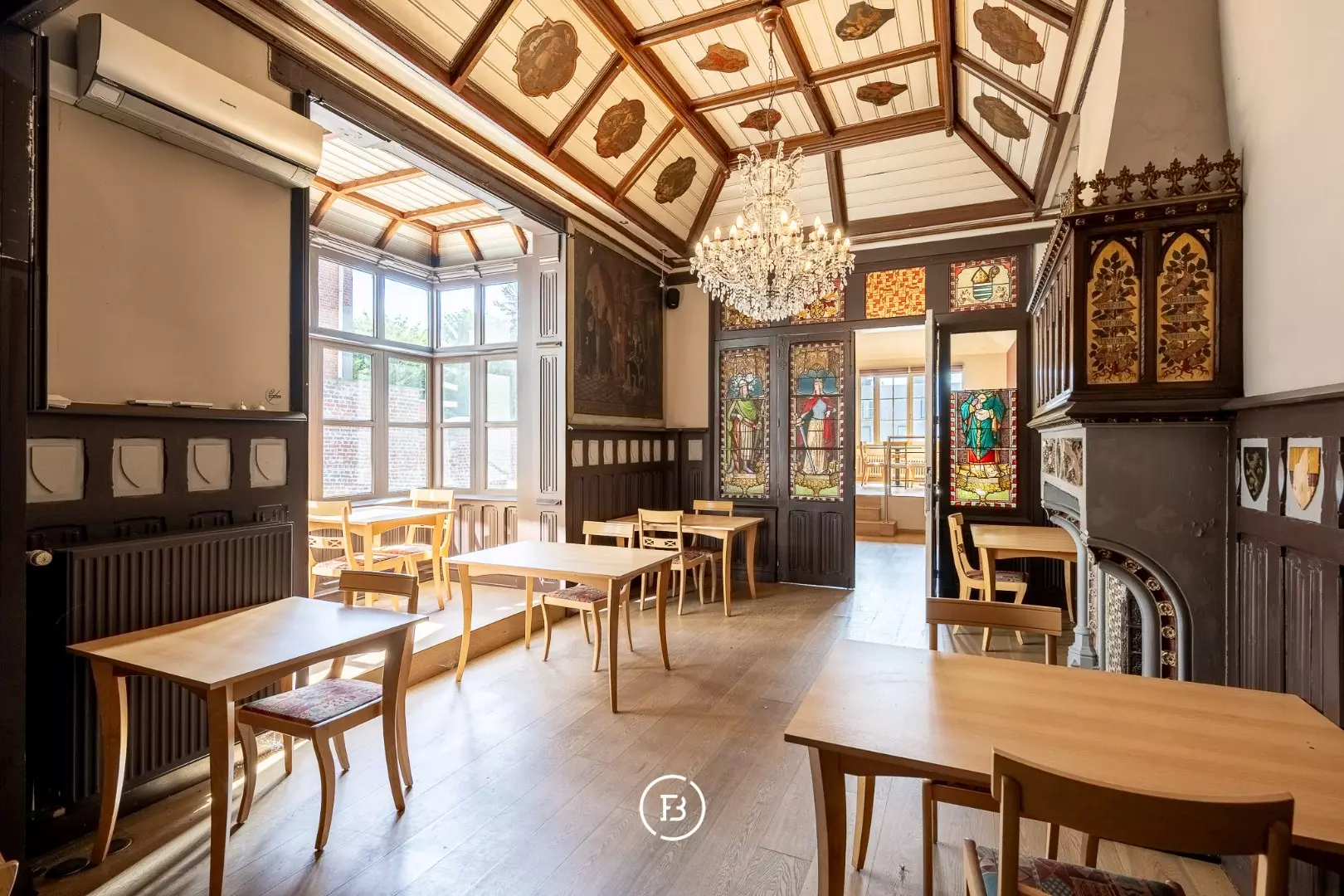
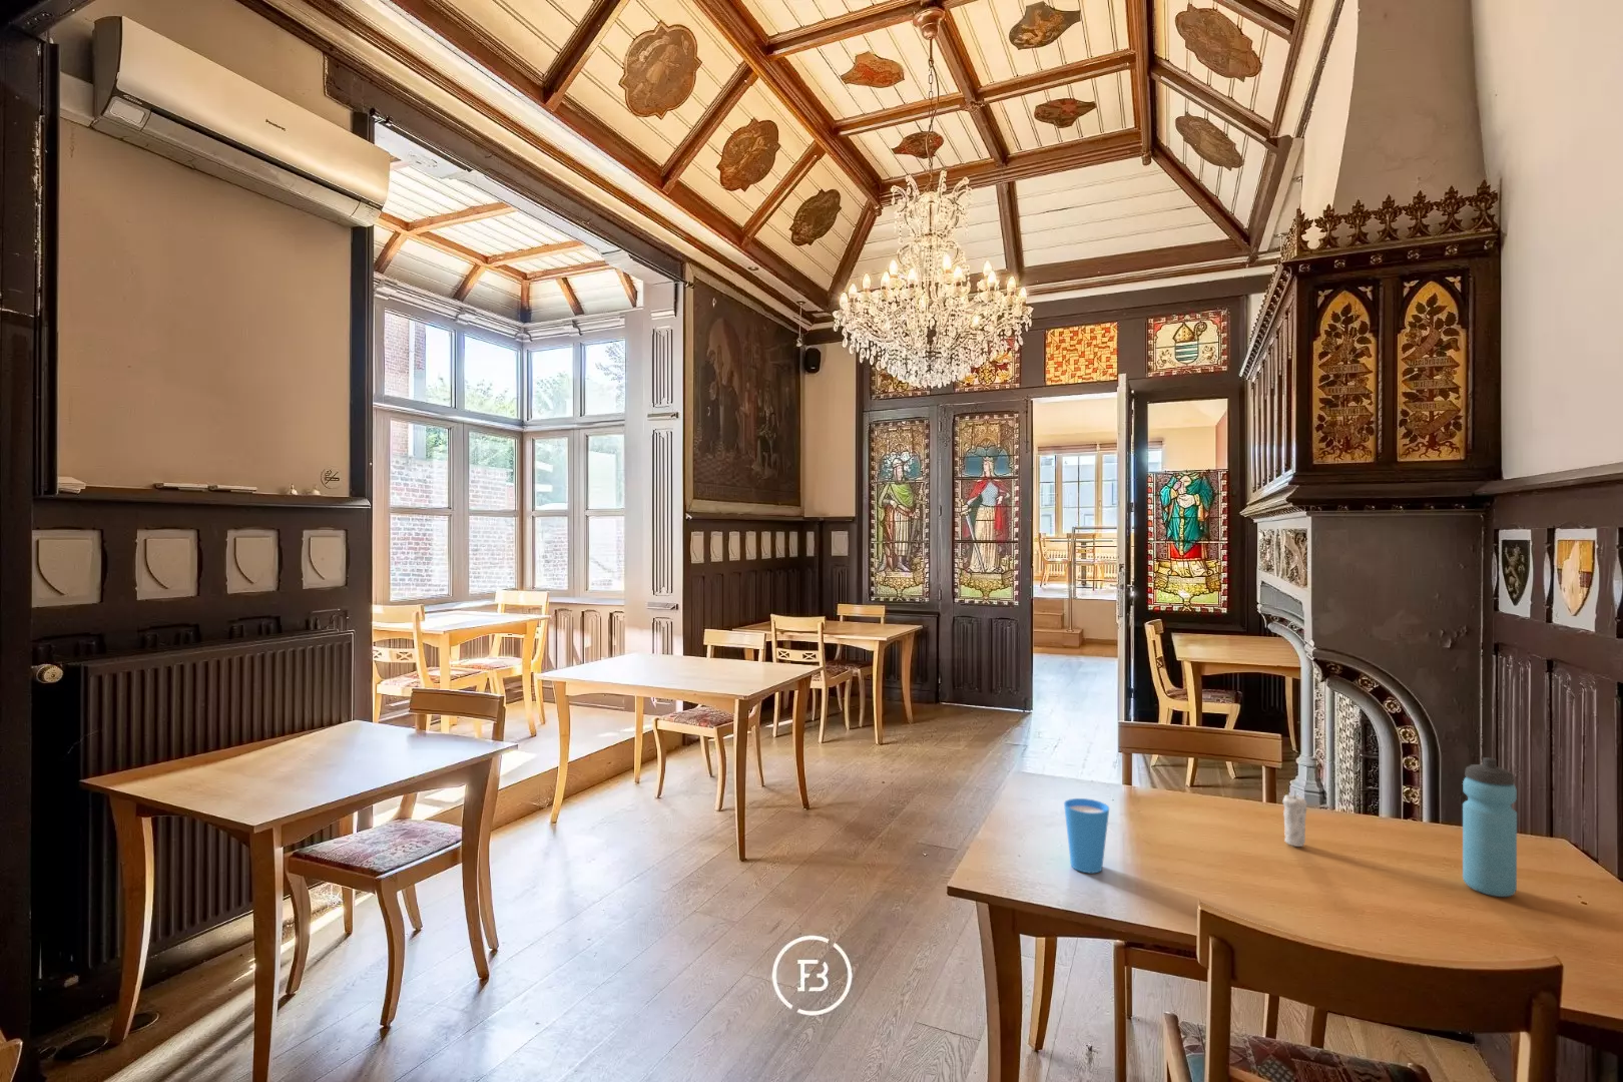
+ candle (1295, 815)
+ cup (1086, 836)
+ water bottle (1489, 824)
